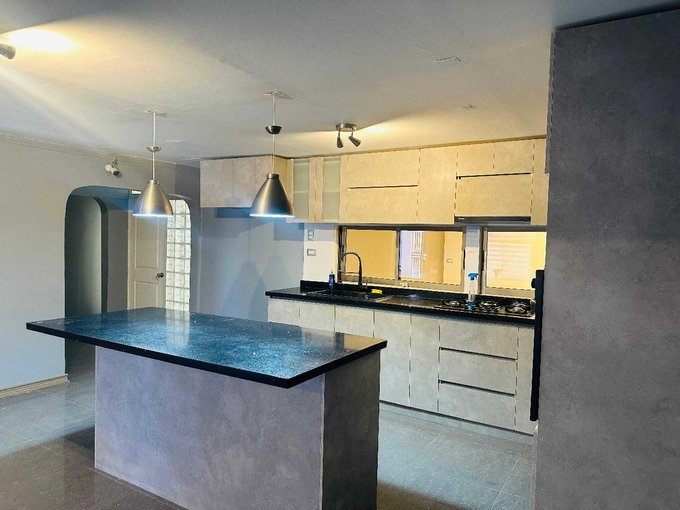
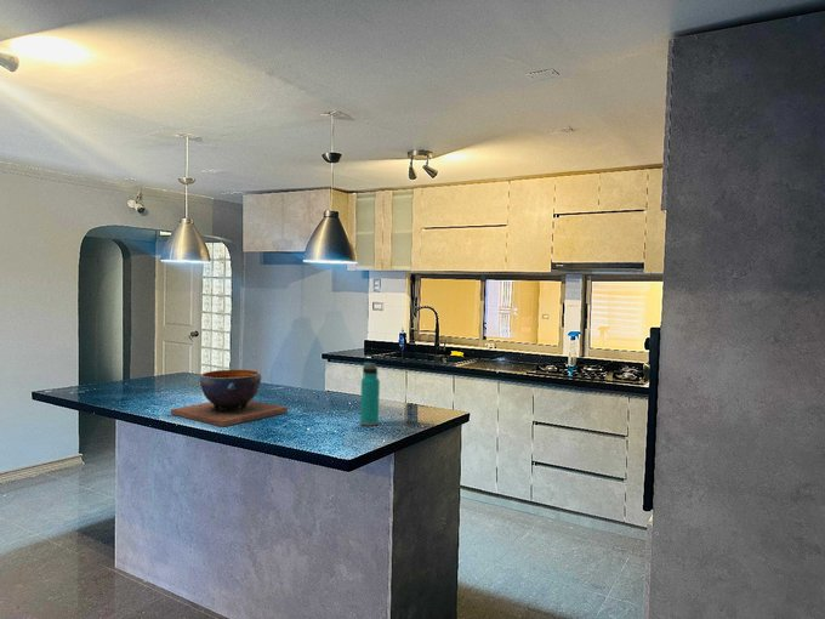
+ decorative bowl (229, 392)
+ water bottle (370, 393)
